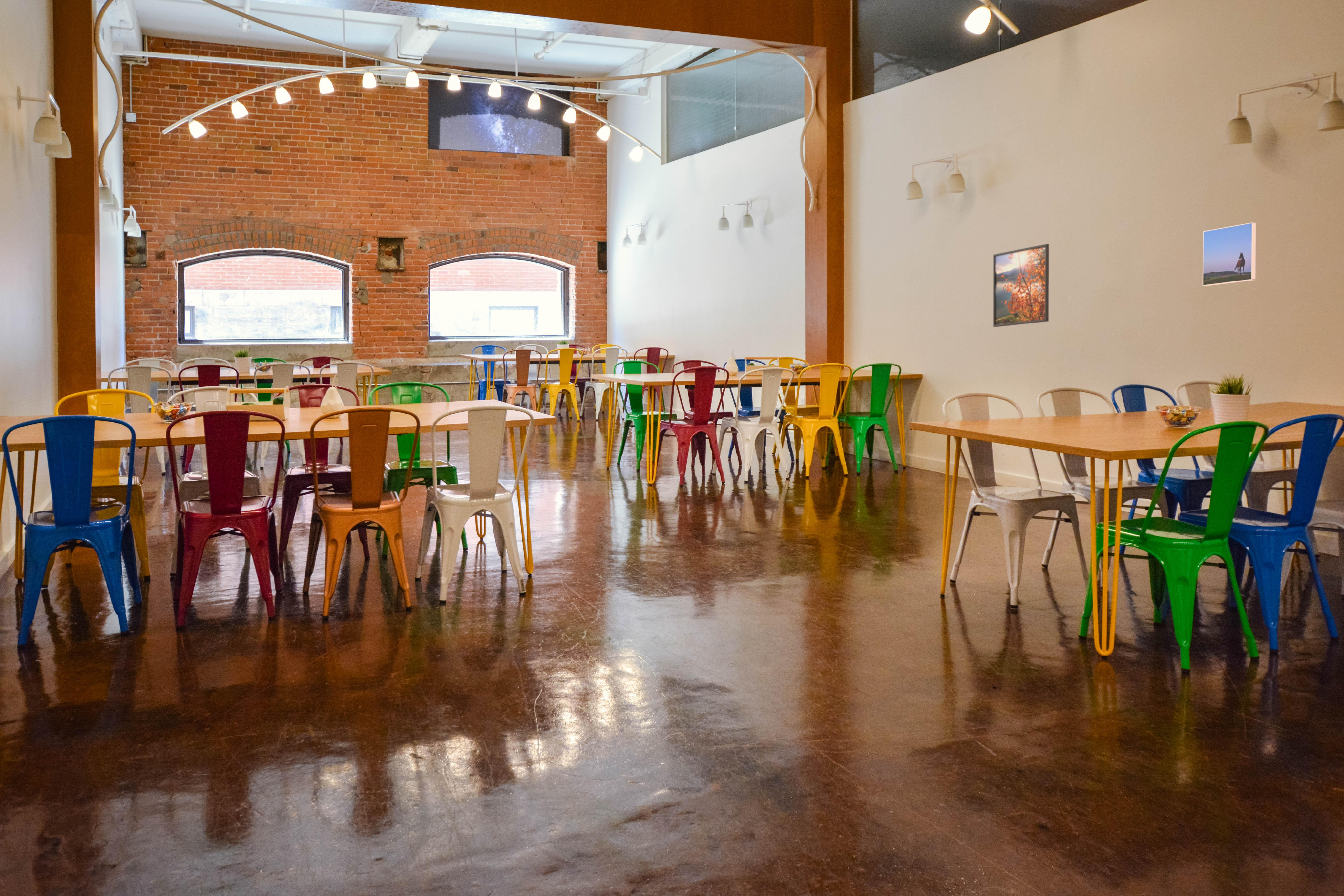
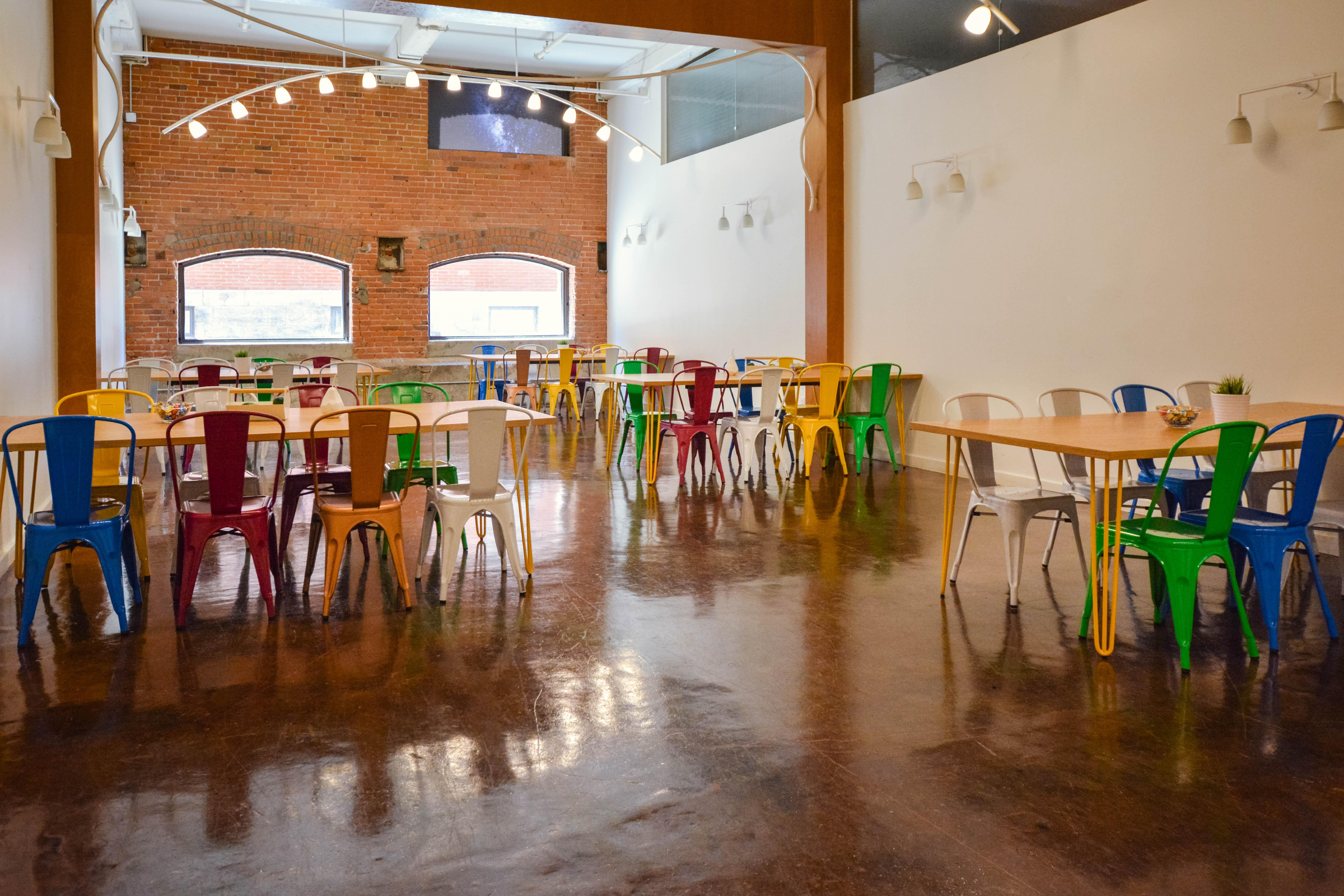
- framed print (1020, 287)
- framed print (1229, 255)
